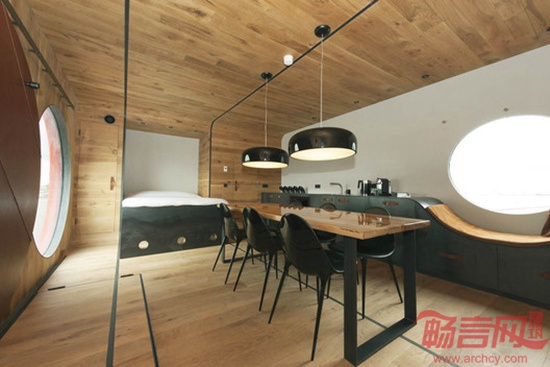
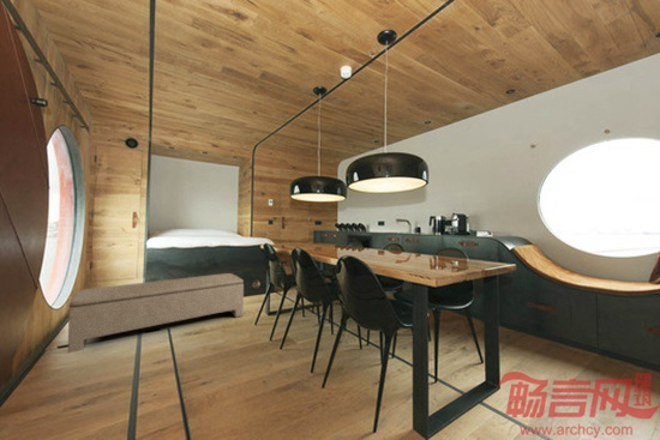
+ bench (168, 303)
